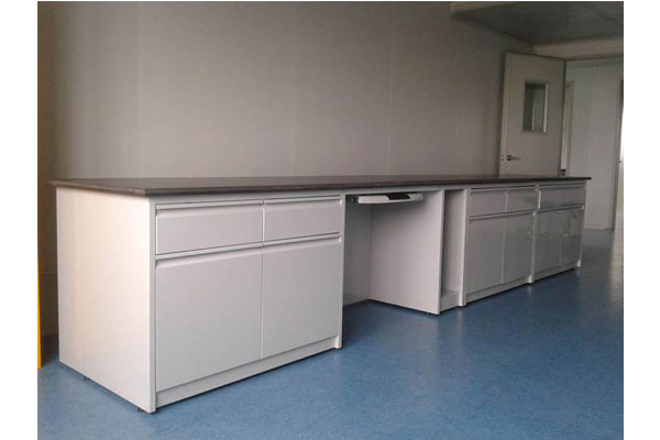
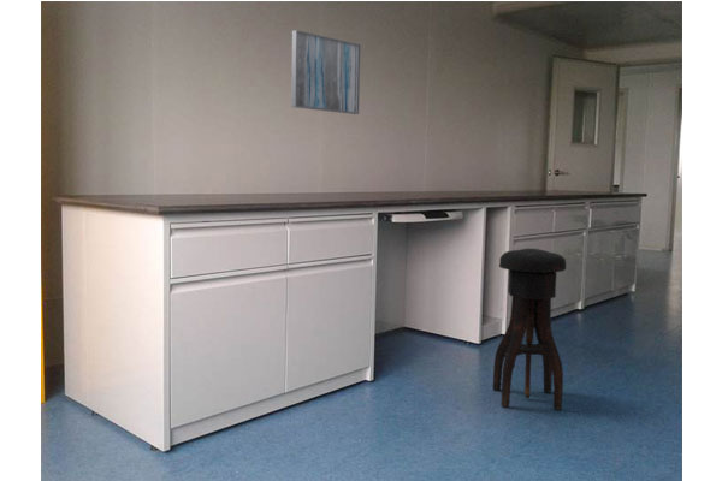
+ stool (531, 322)
+ wall art (326, 75)
